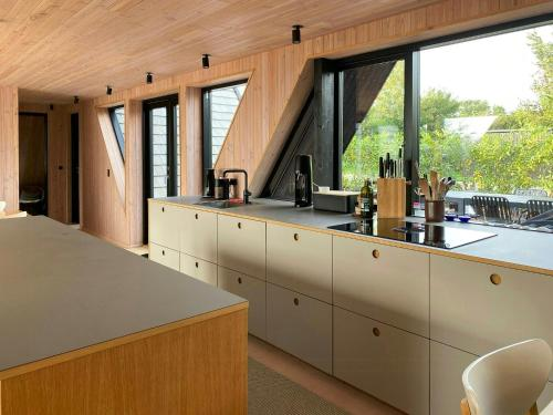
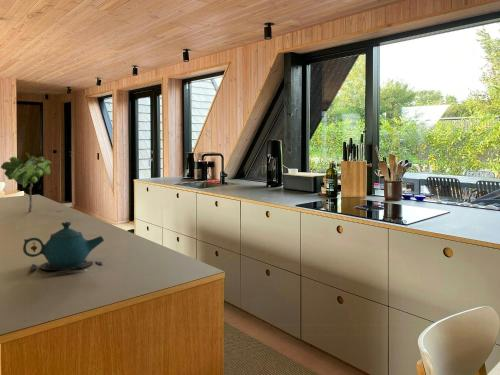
+ plant (30, 181)
+ teapot (64, 243)
